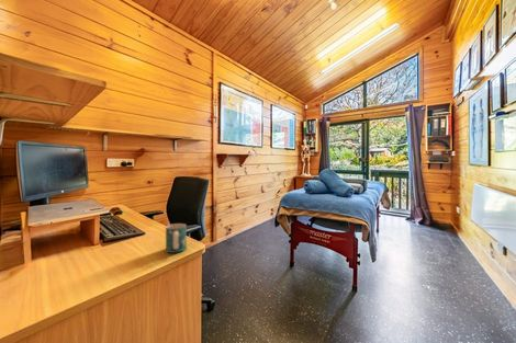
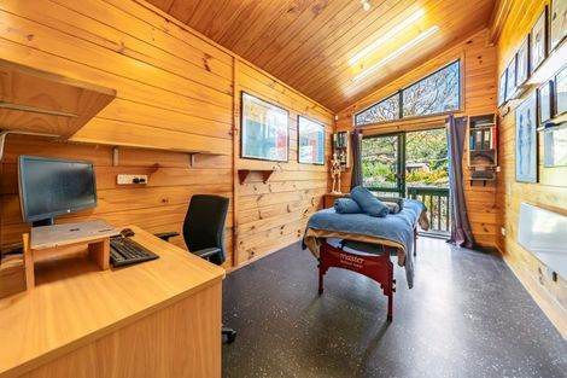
- mug (176, 238)
